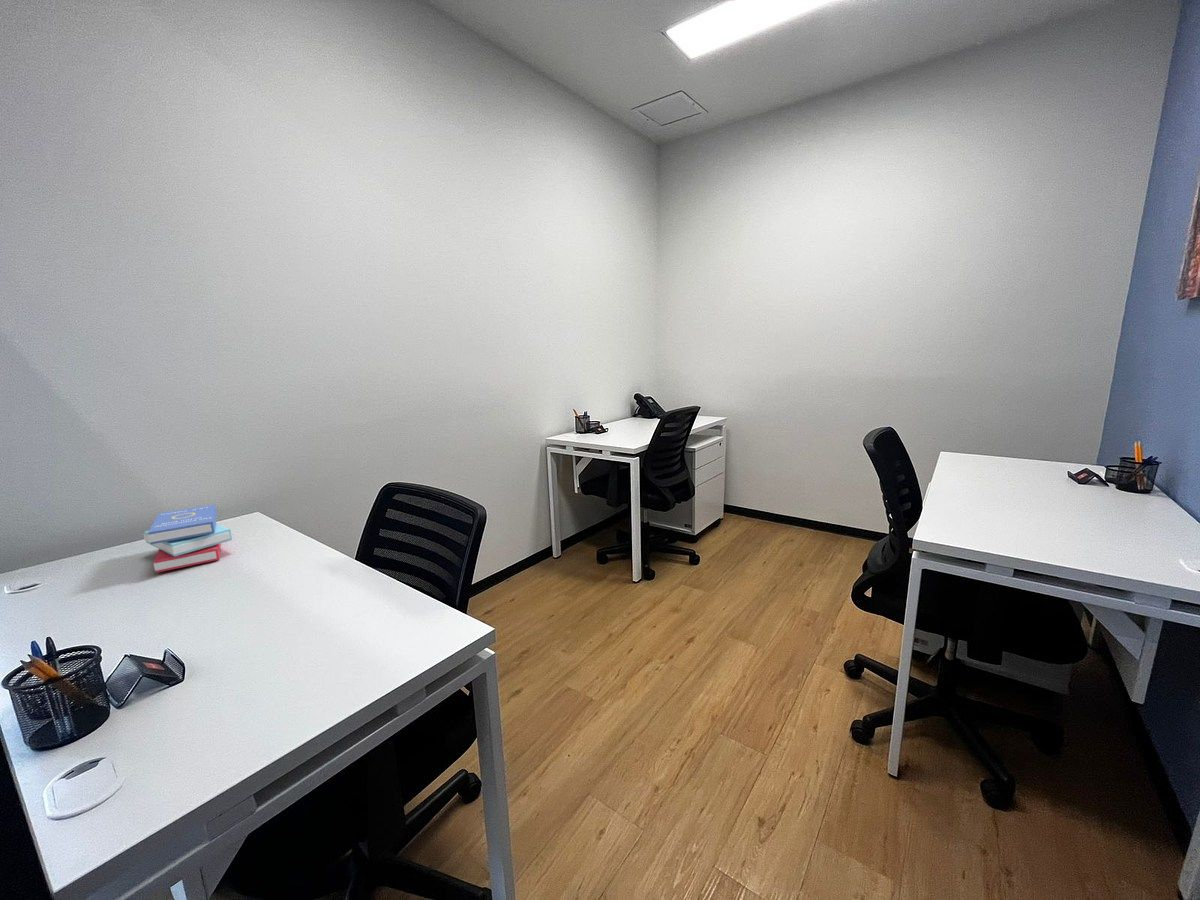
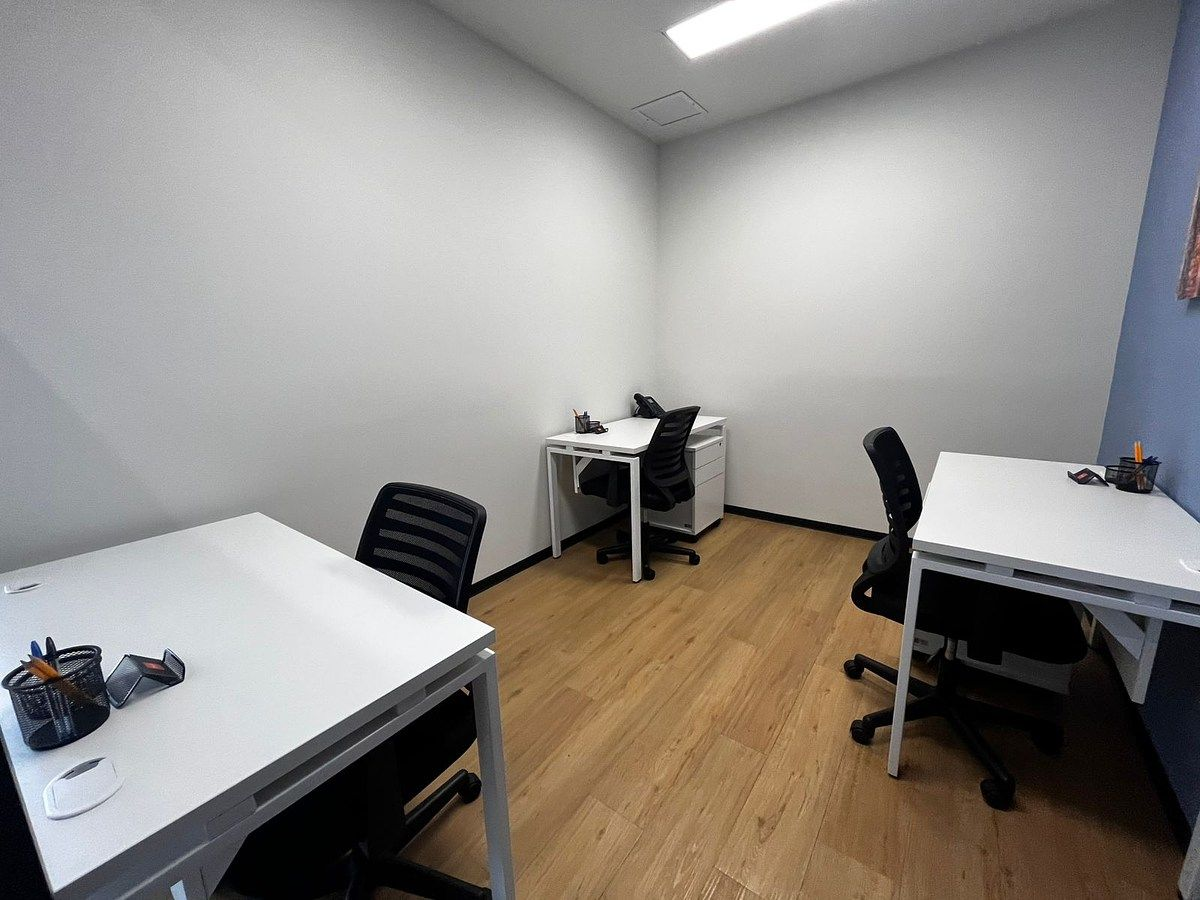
- book (187, 535)
